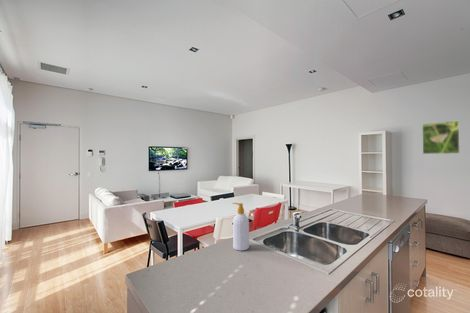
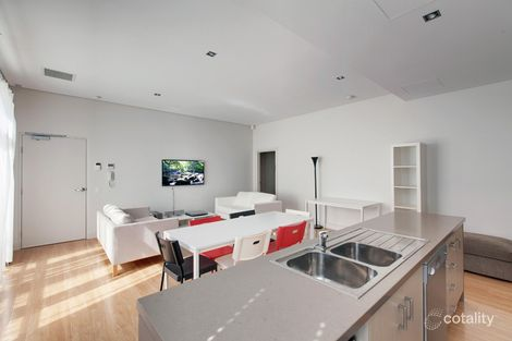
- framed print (440, 138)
- soap bottle (240, 225)
